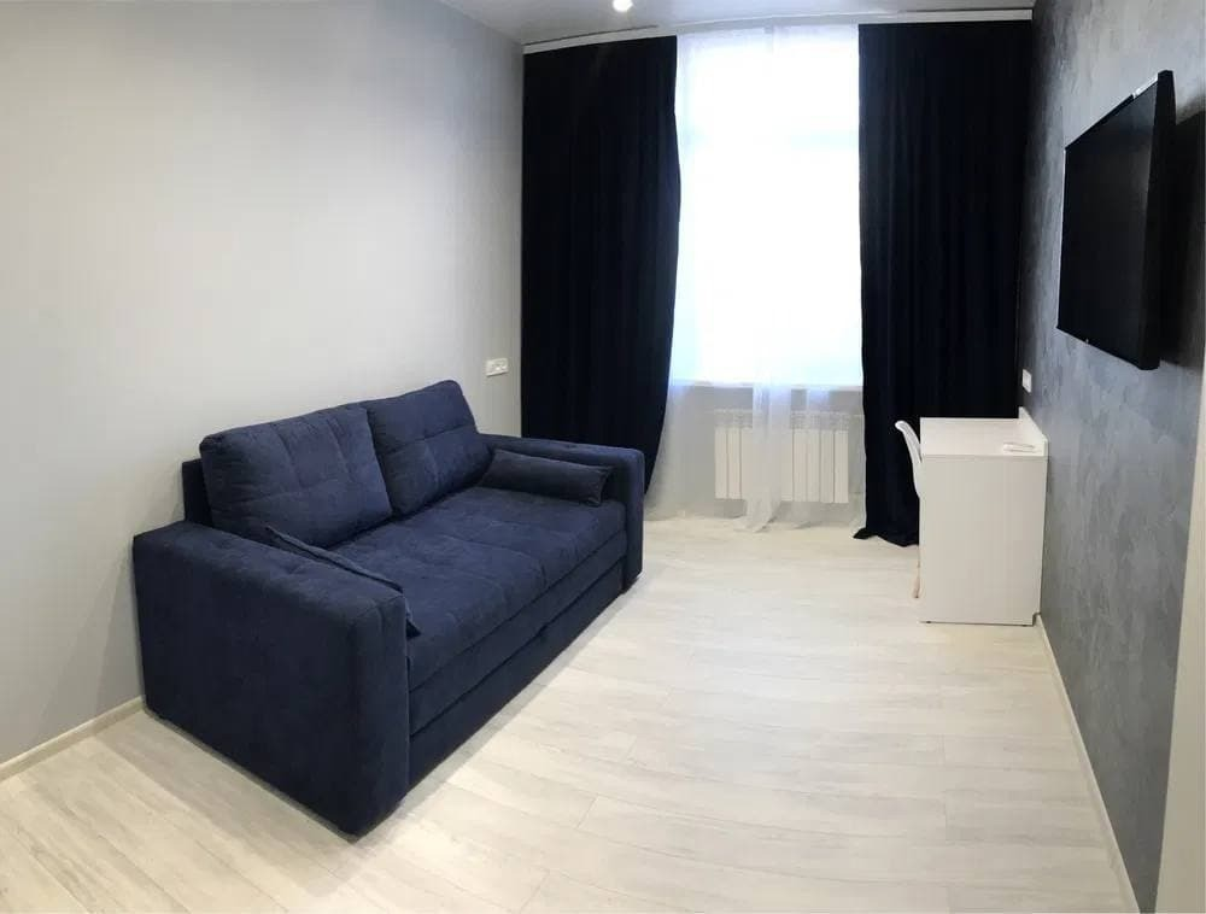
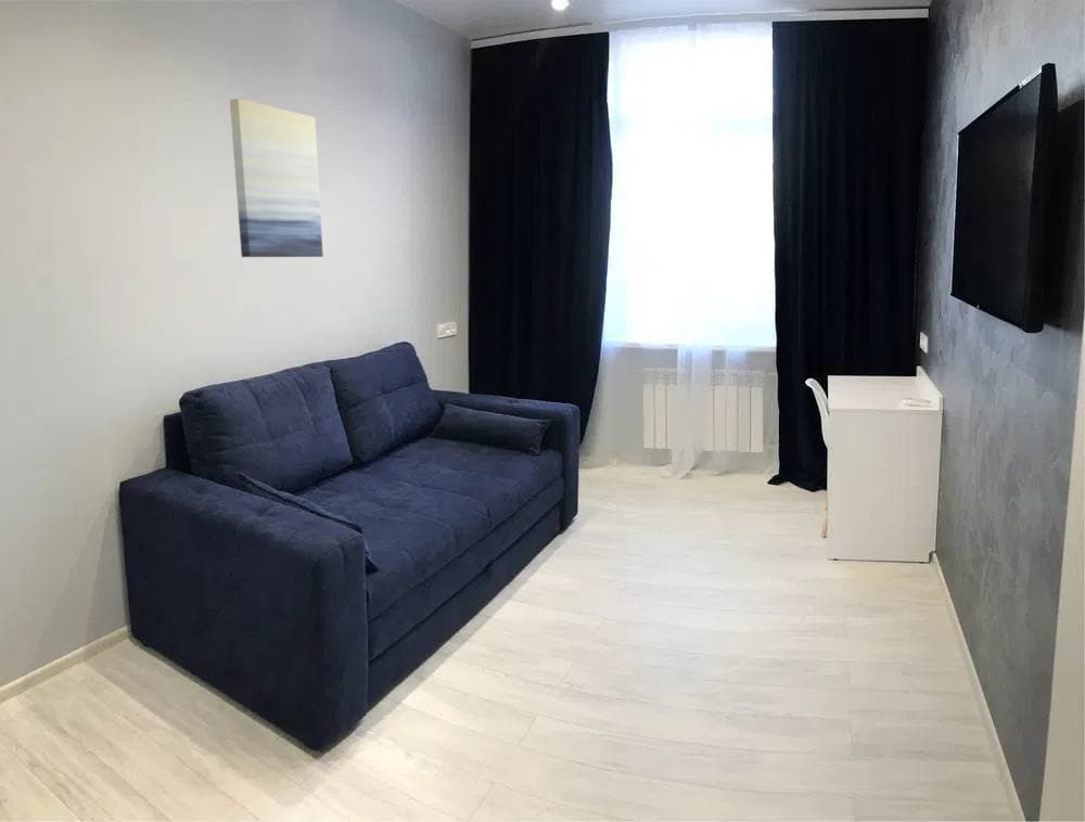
+ wall art (279, 183)
